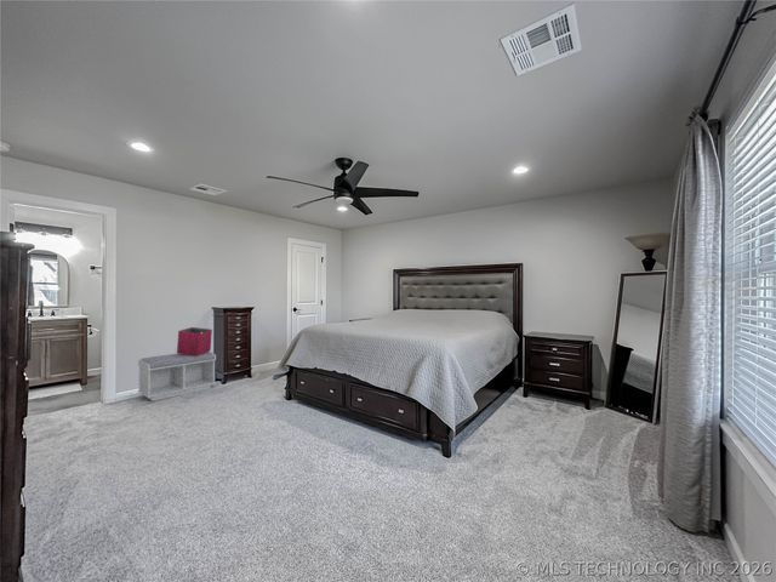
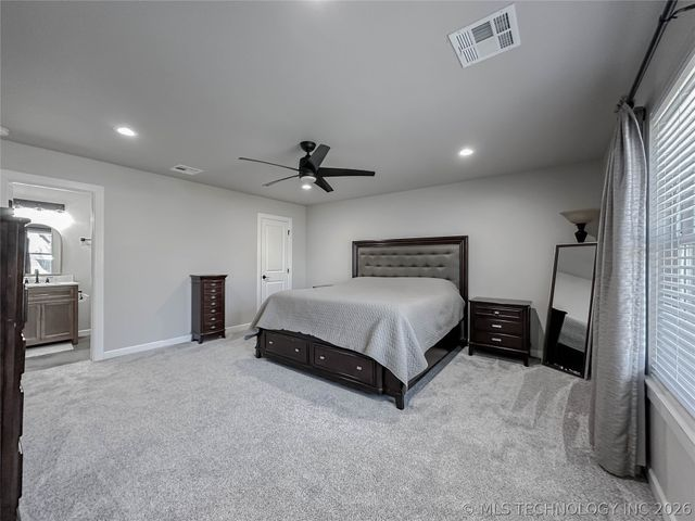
- bench (178, 372)
- storage bin (194, 342)
